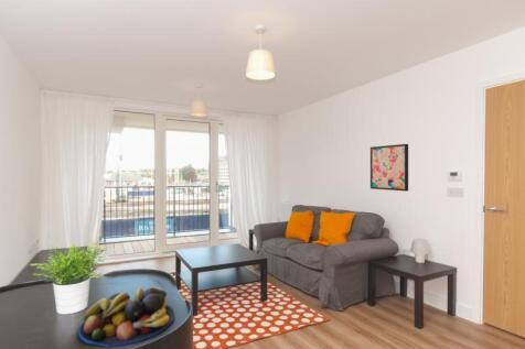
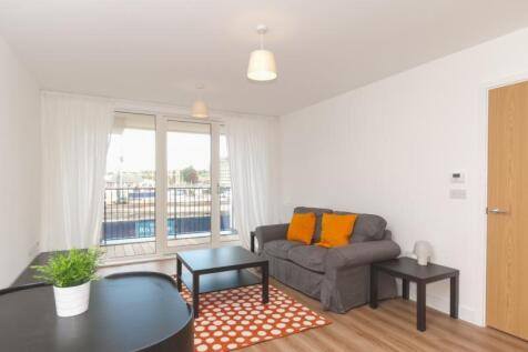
- wall art (387, 167)
- fruit bowl (128, 306)
